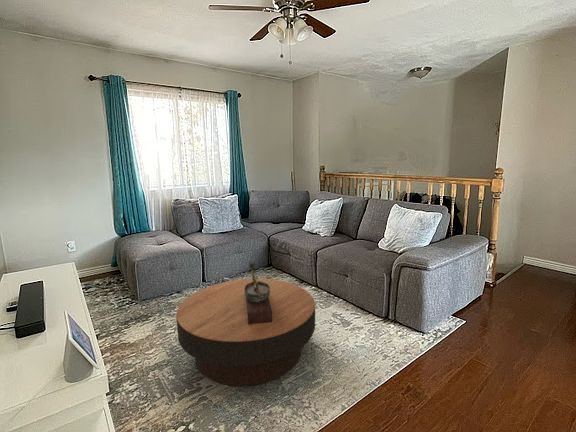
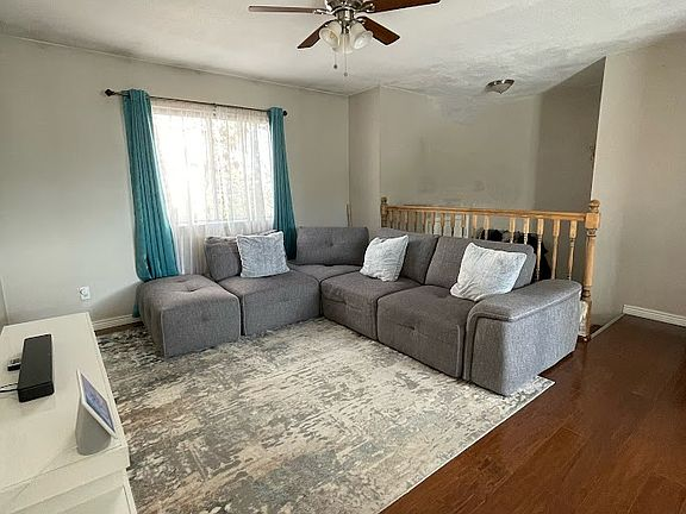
- bonsai tree (256, 283)
- coffee table (248, 326)
